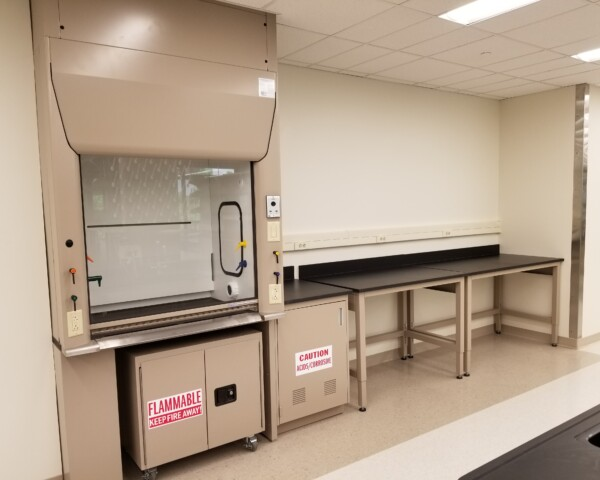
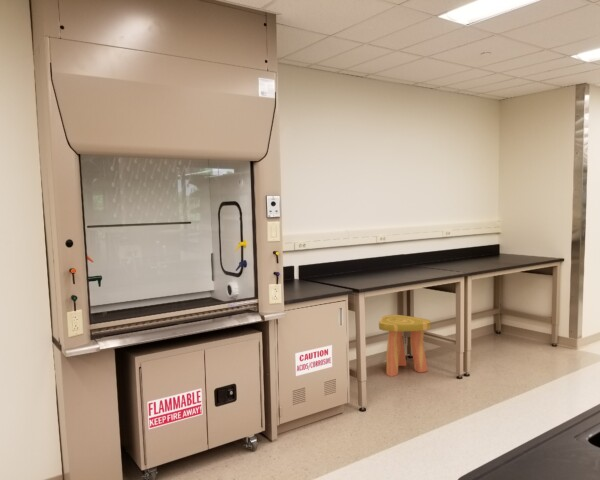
+ stool (400, 345)
